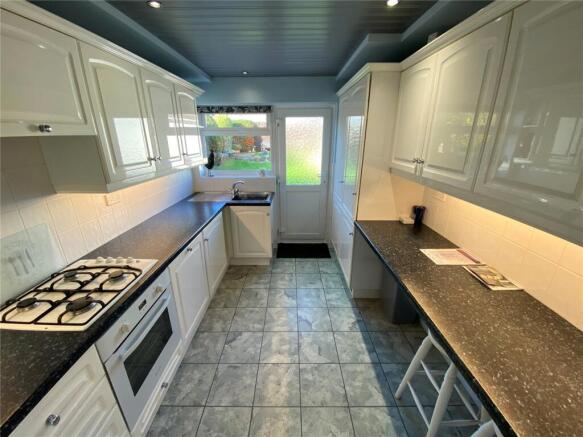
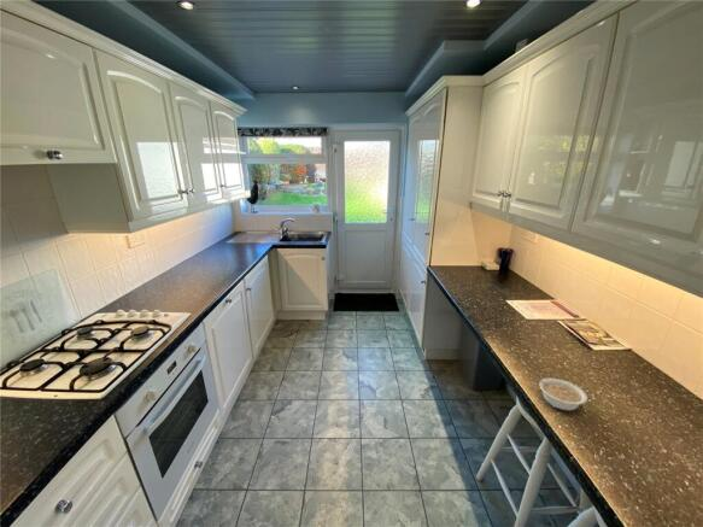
+ legume (560, 394)
